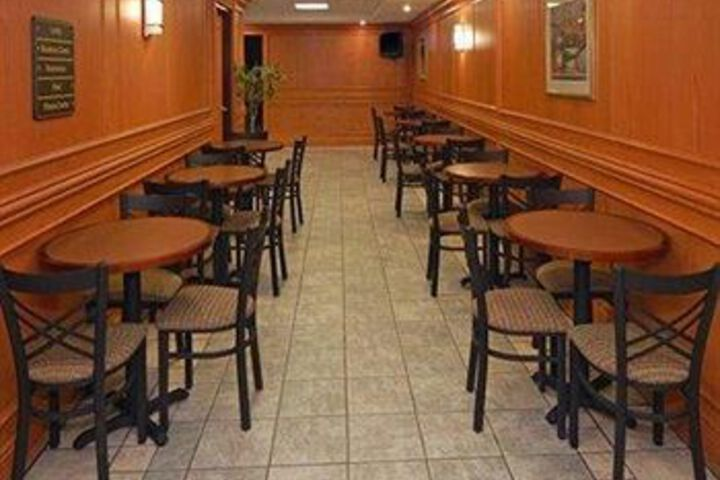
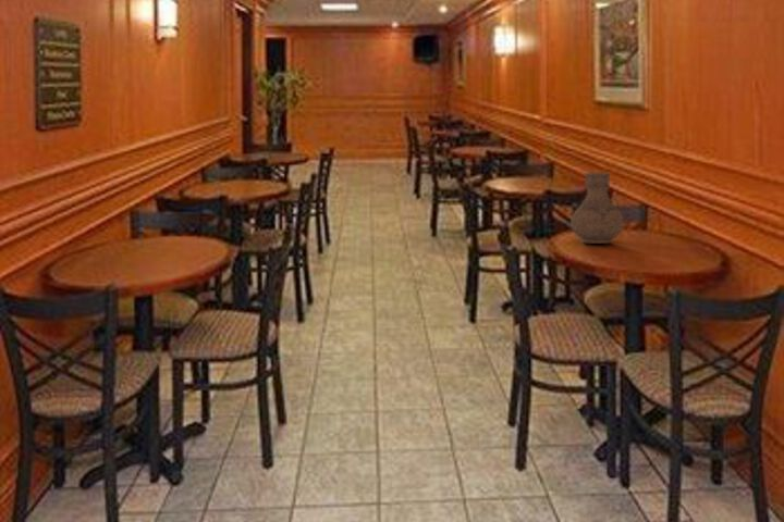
+ vase (597, 207)
